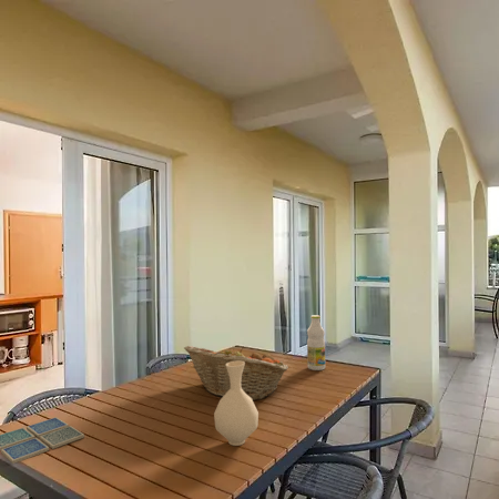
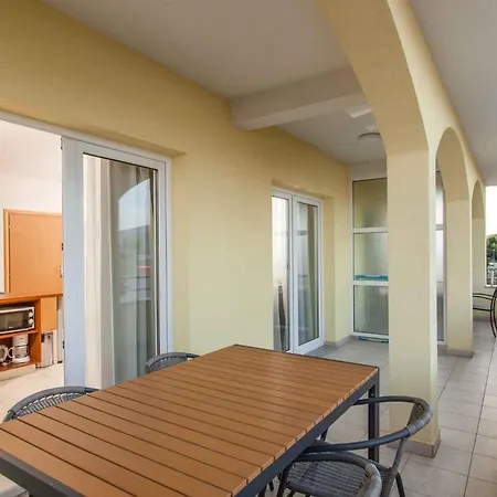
- drink coaster (37, 438)
- fruit basket (235, 360)
- bottle (316, 342)
- vase (235, 403)
